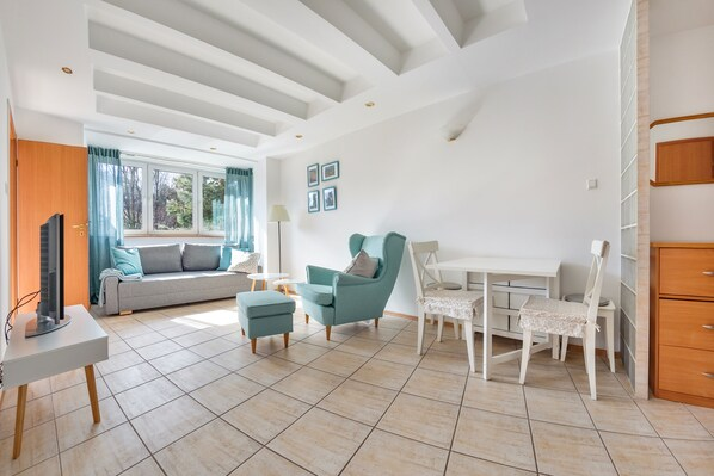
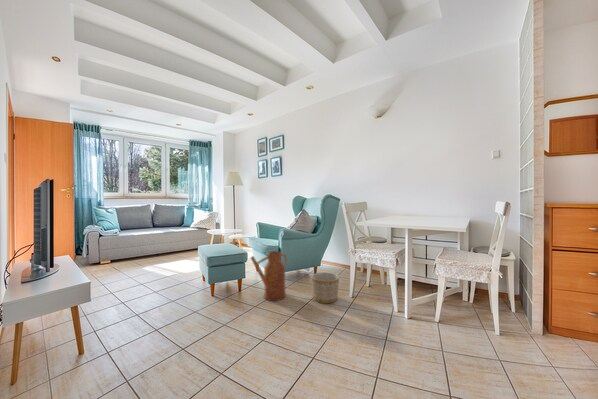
+ watering can (270, 275)
+ planter (325, 287)
